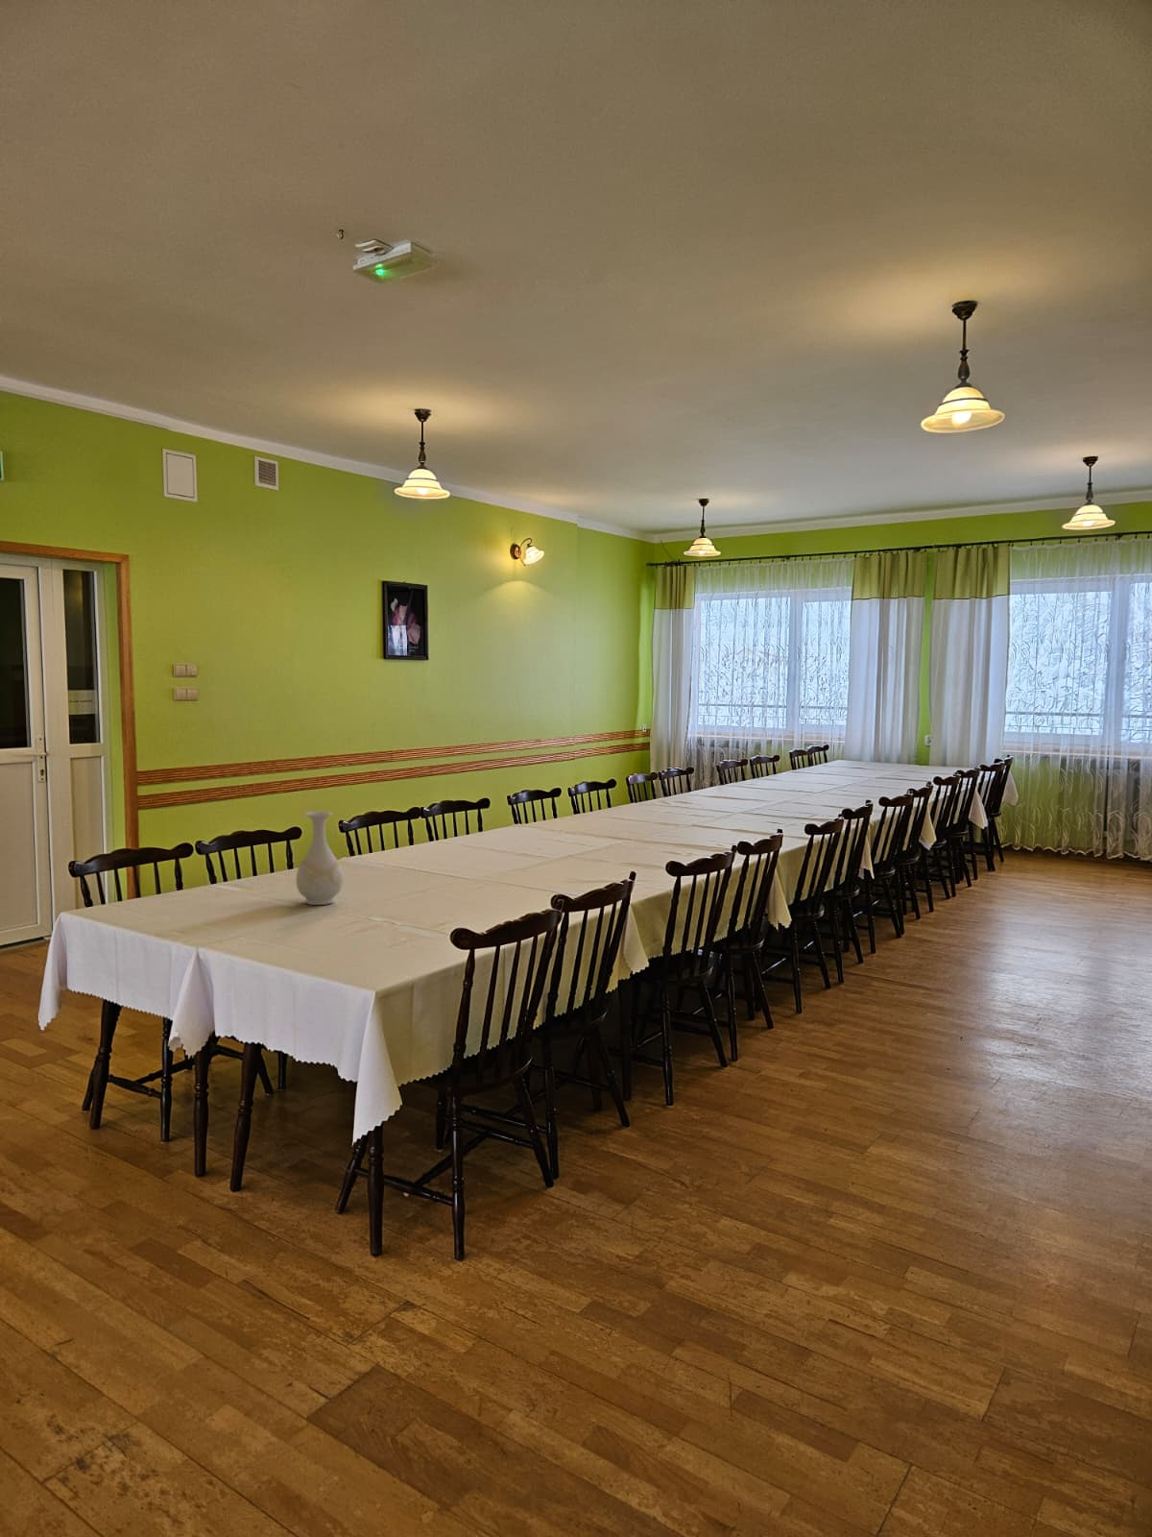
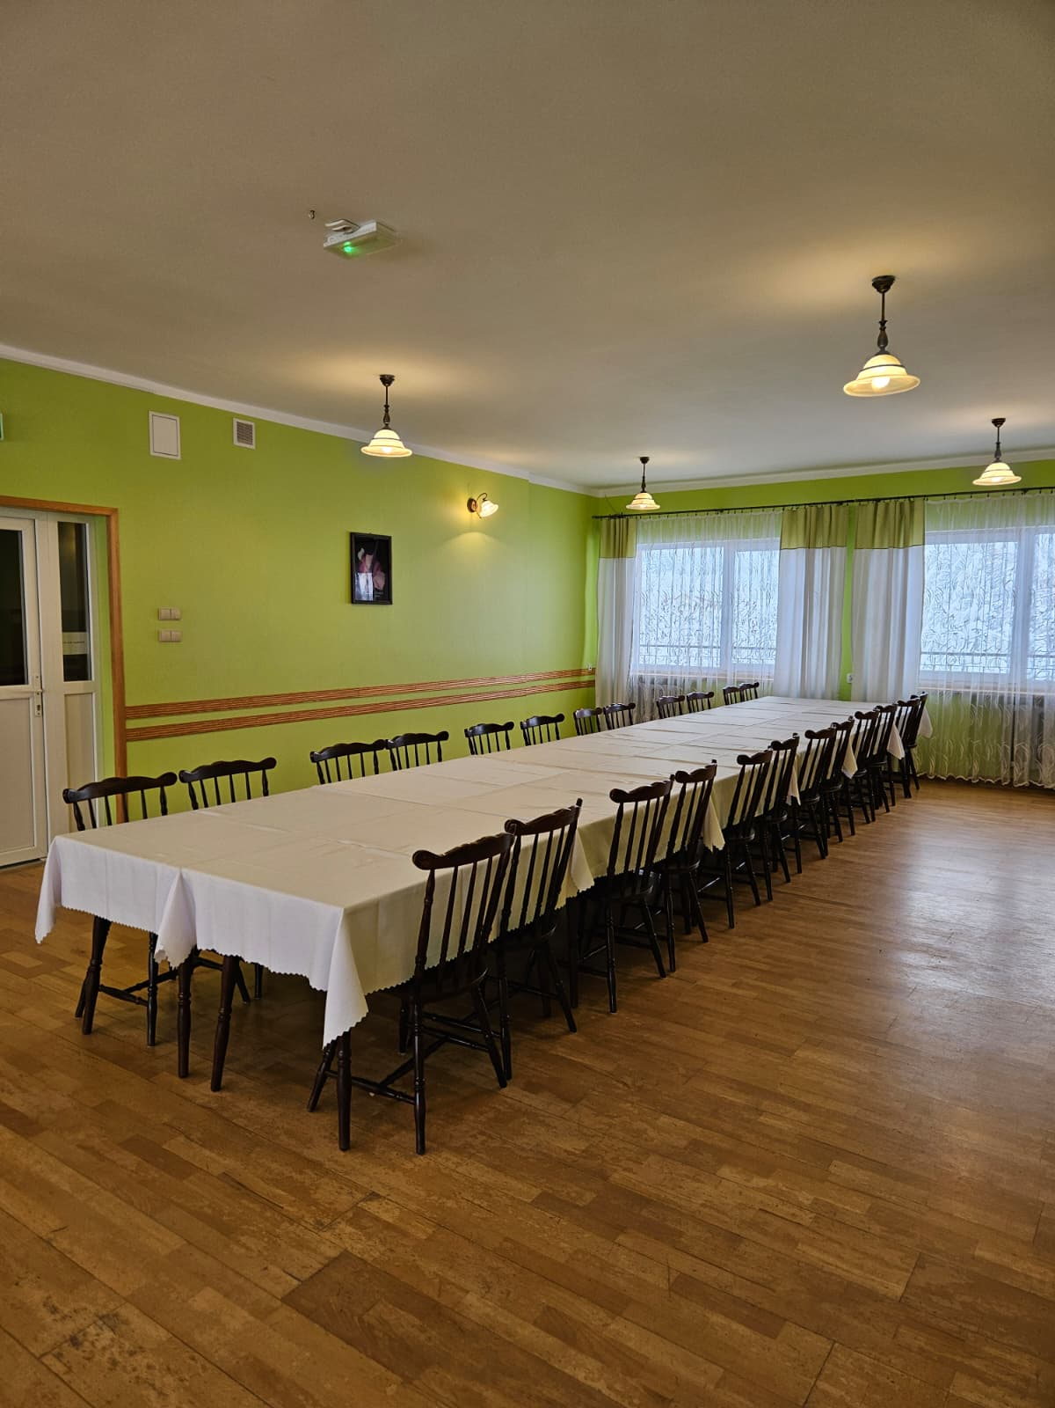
- vase (318, 857)
